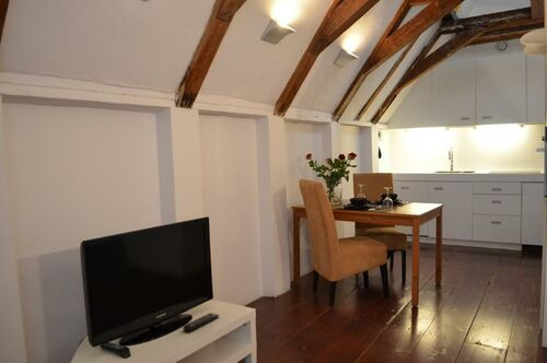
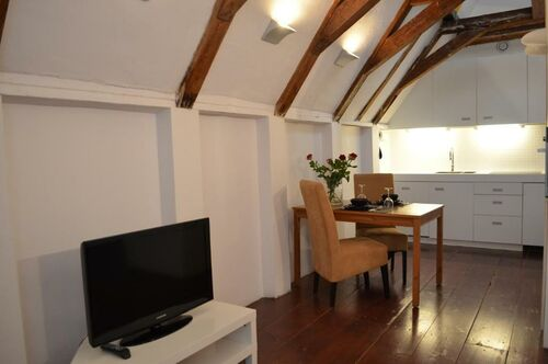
- remote control (201, 321)
